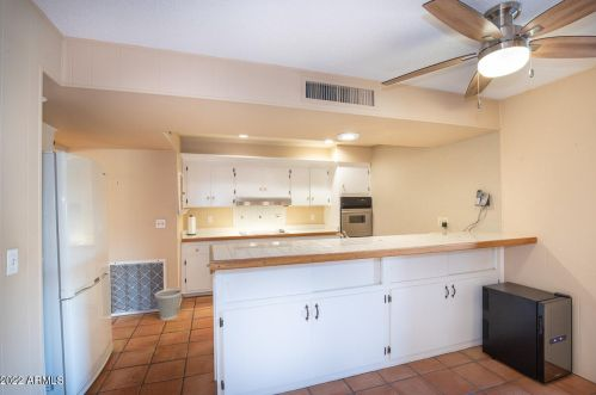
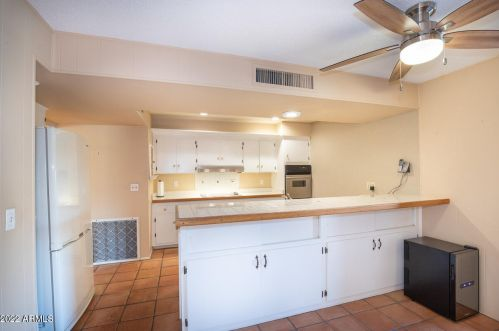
- wastebasket (168, 304)
